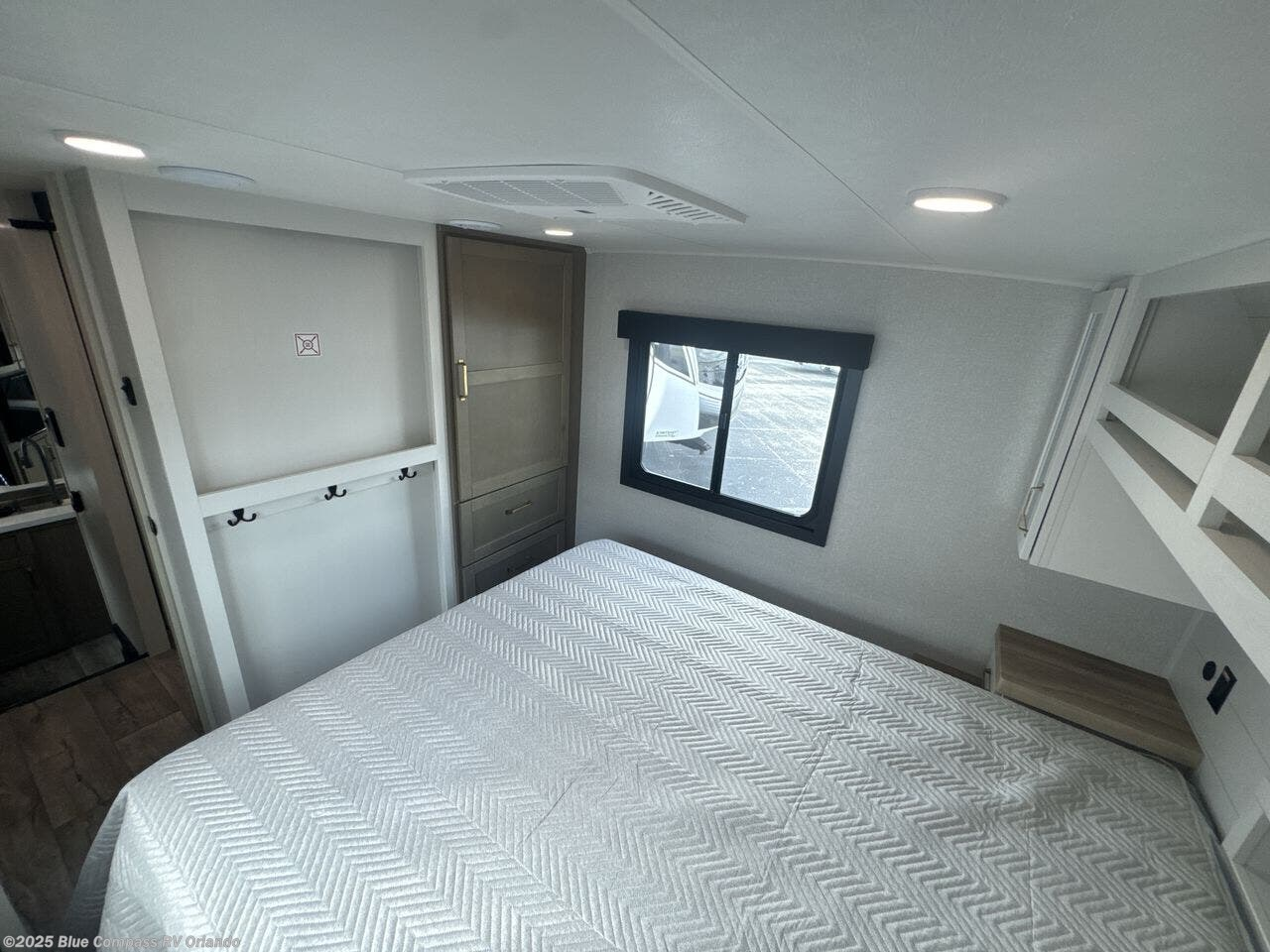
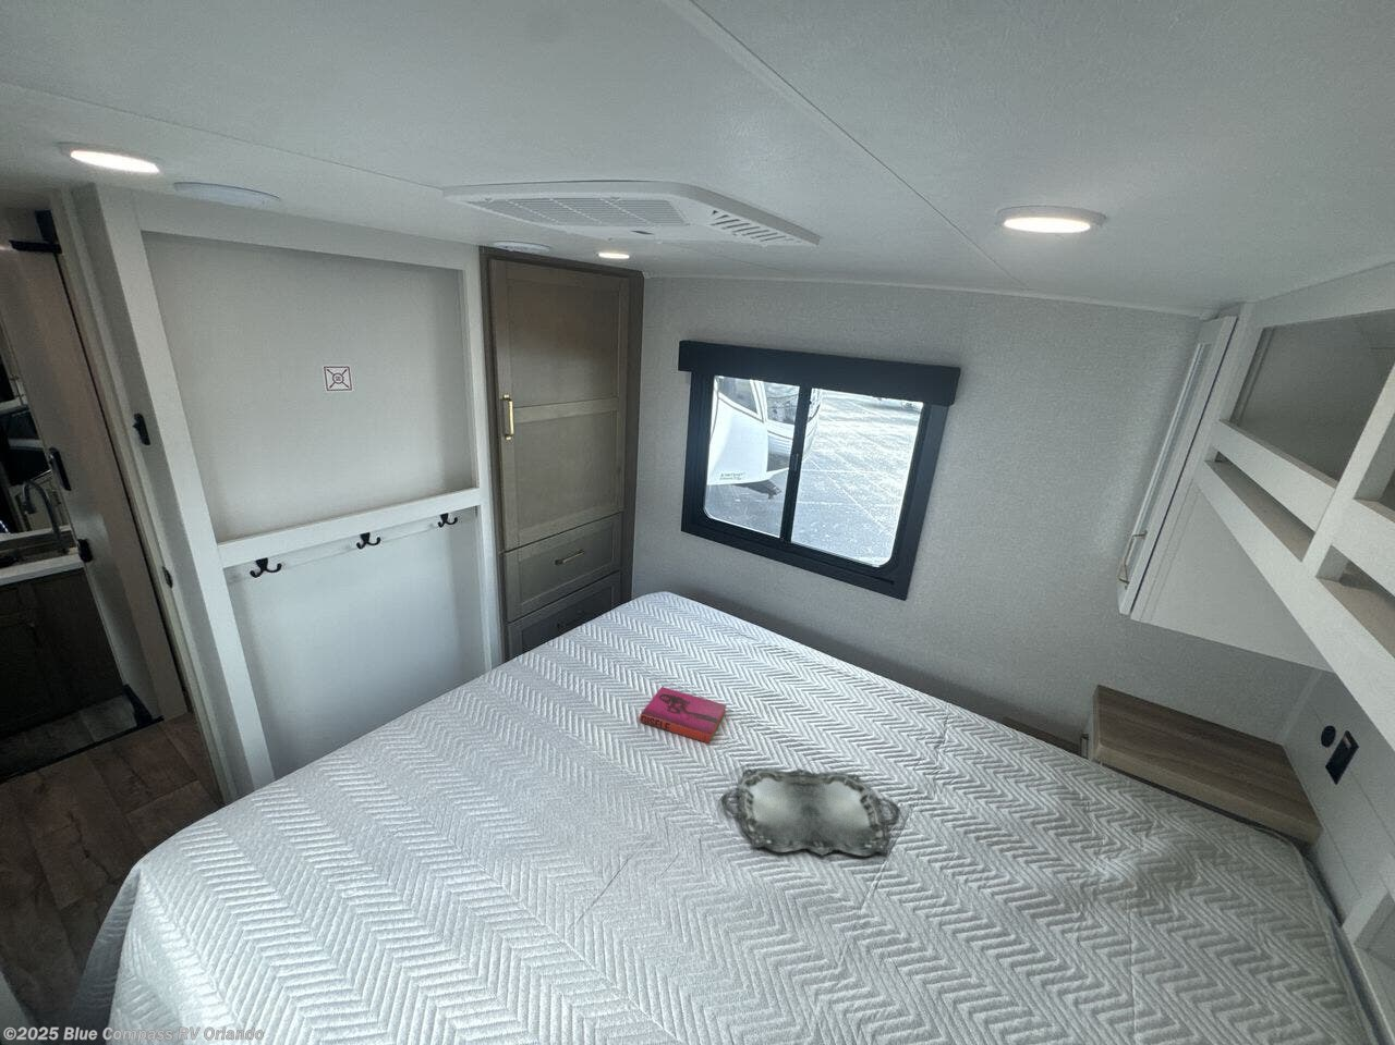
+ hardback book (683, 713)
+ serving tray (810, 808)
